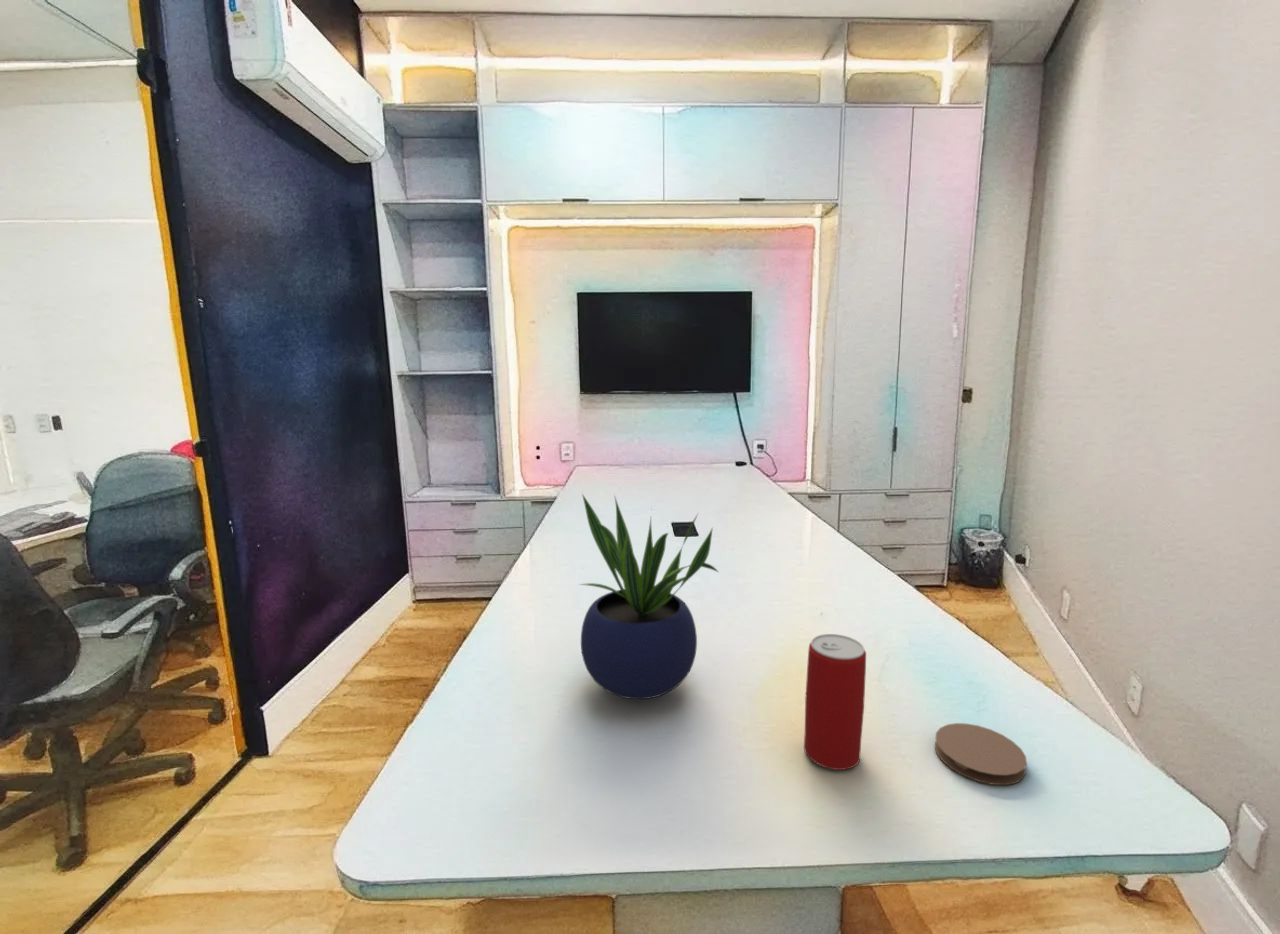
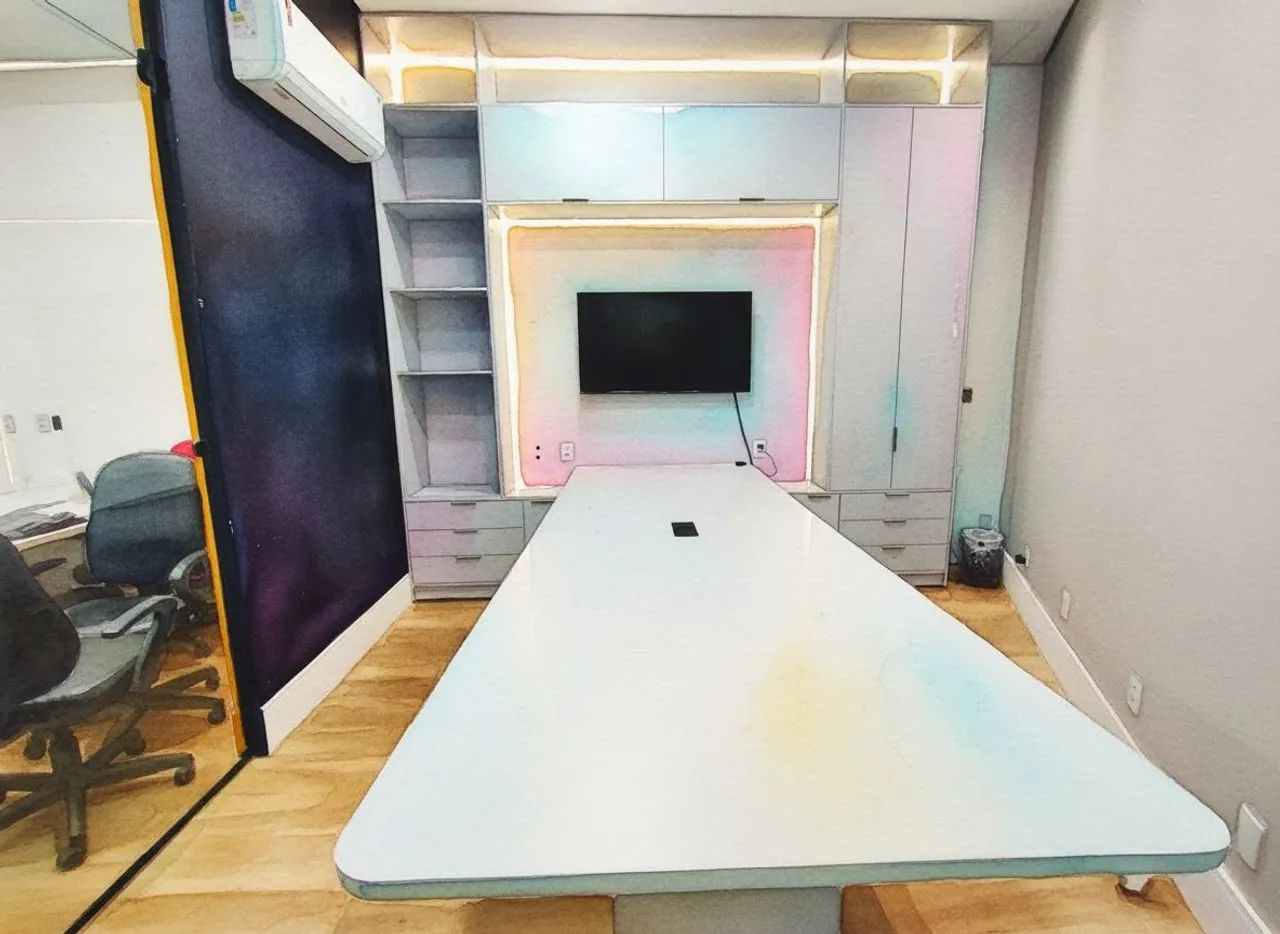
- coaster (979, 752)
- beverage can (834, 700)
- potted plant (642, 591)
